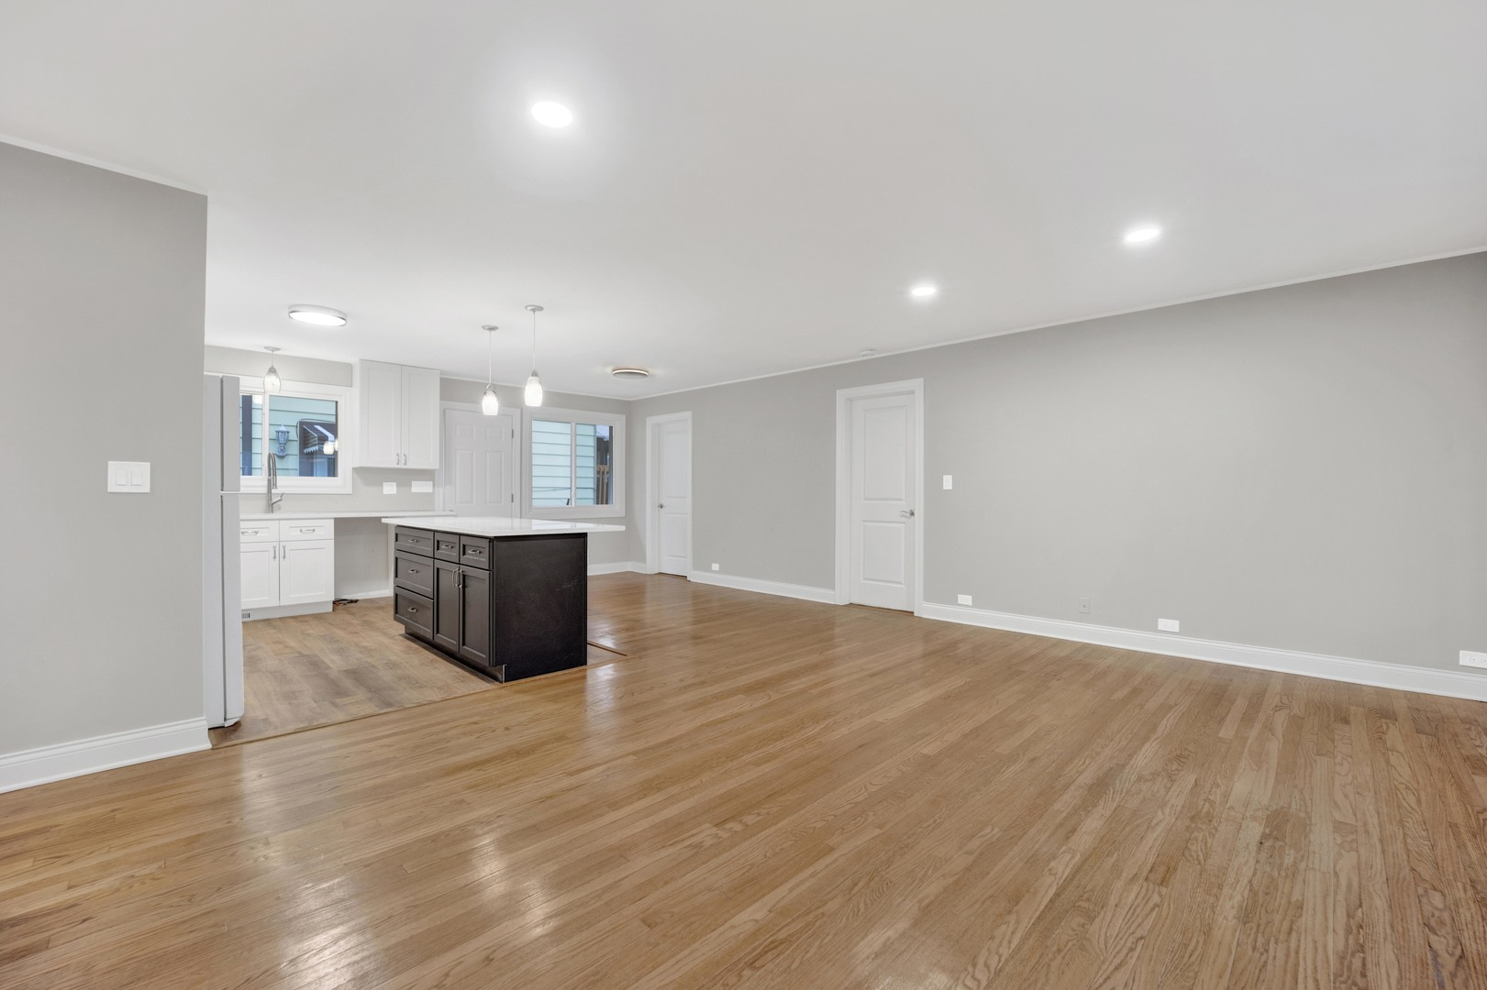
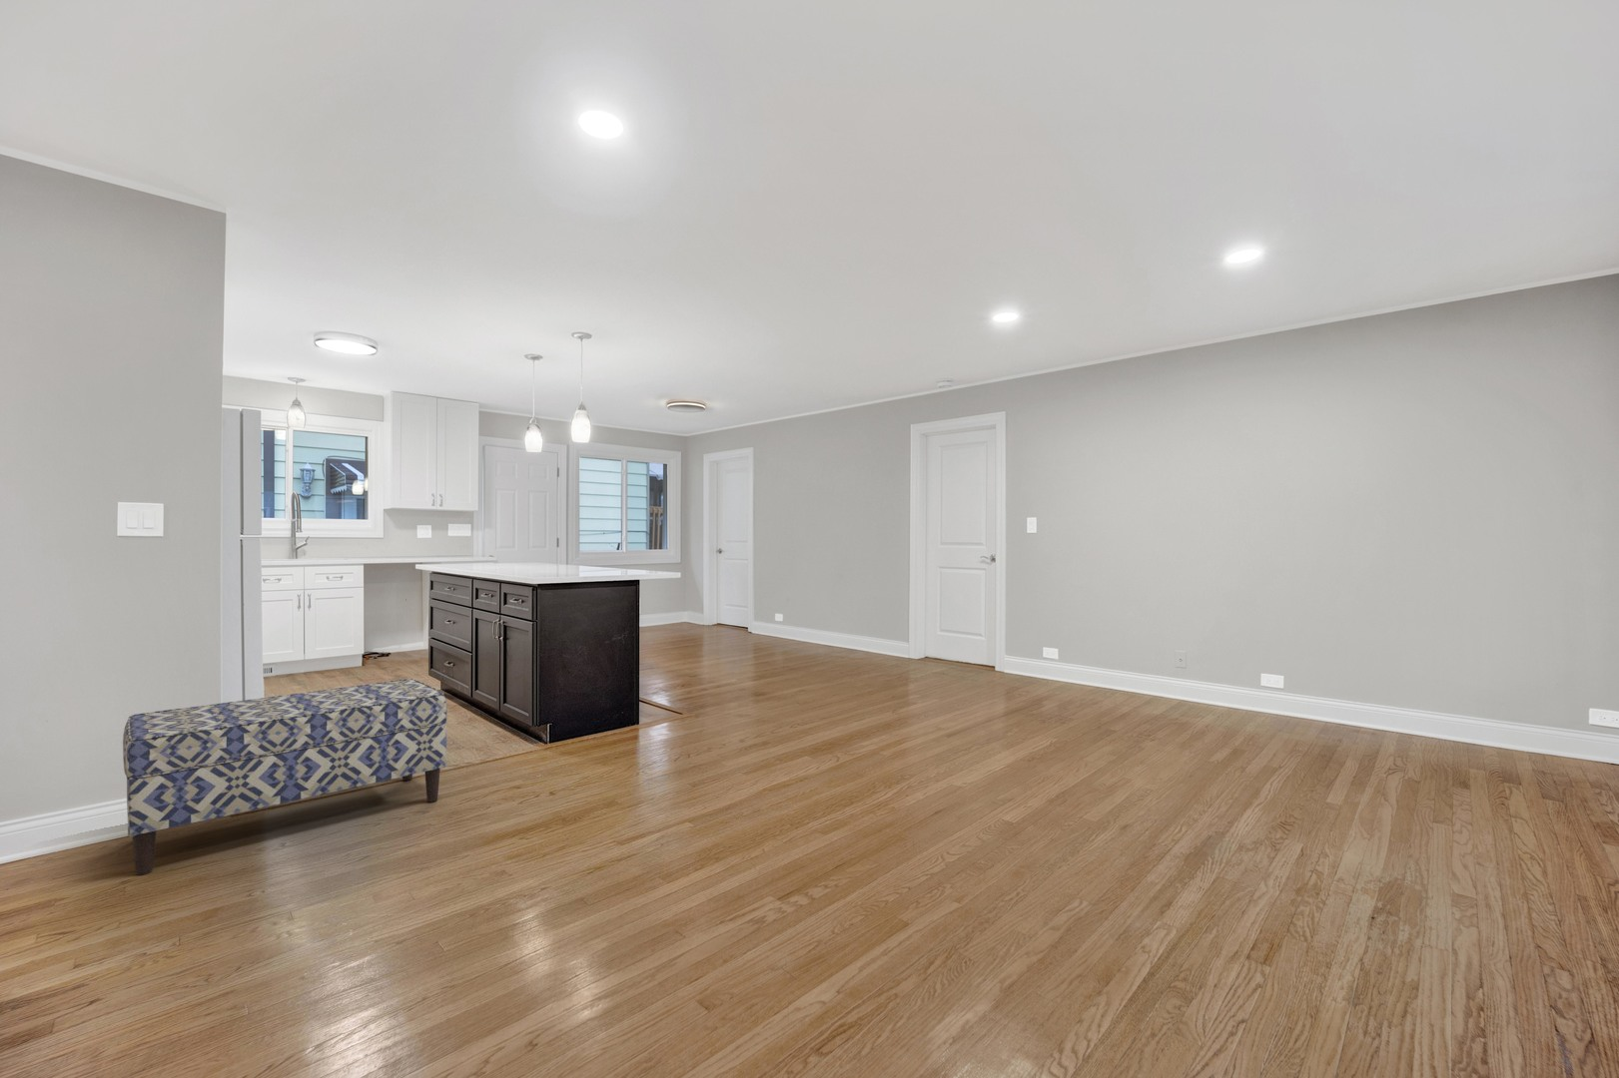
+ bench (296, 760)
